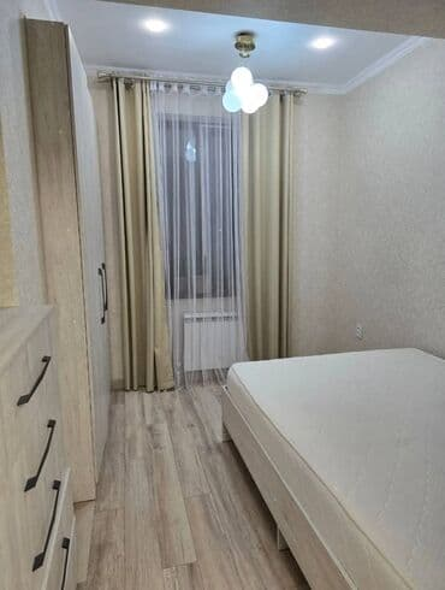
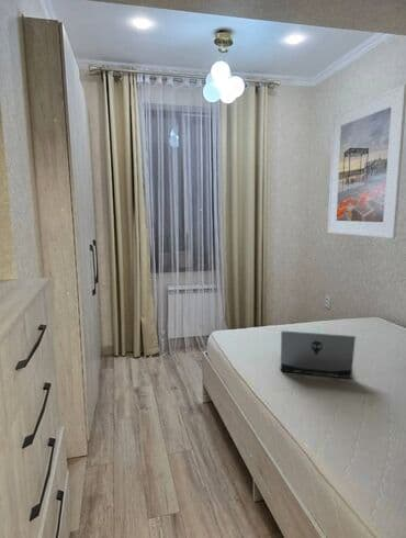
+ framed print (361, 170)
+ laptop computer (315, 346)
